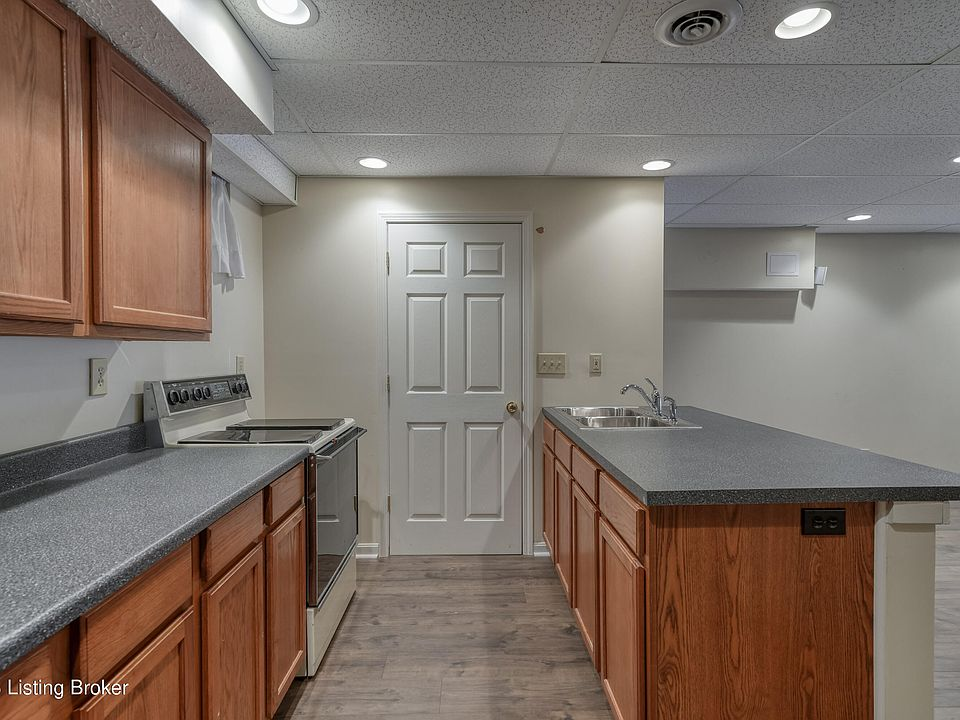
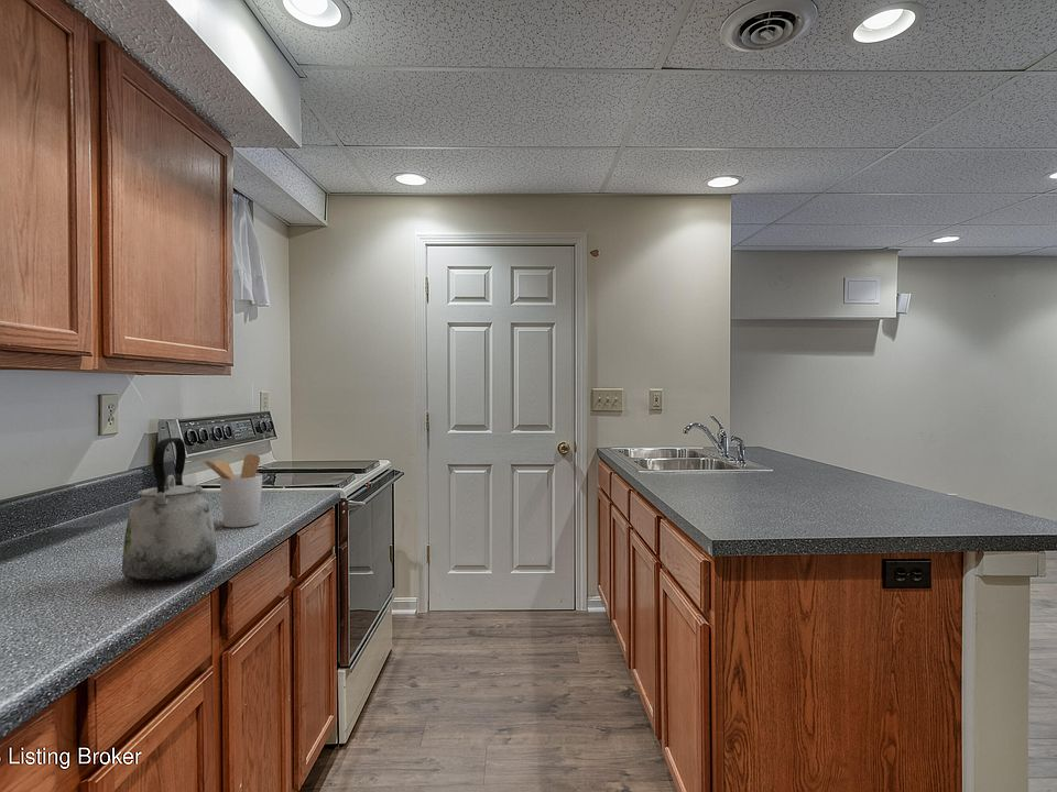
+ kettle (175, 504)
+ utensil holder (231, 490)
